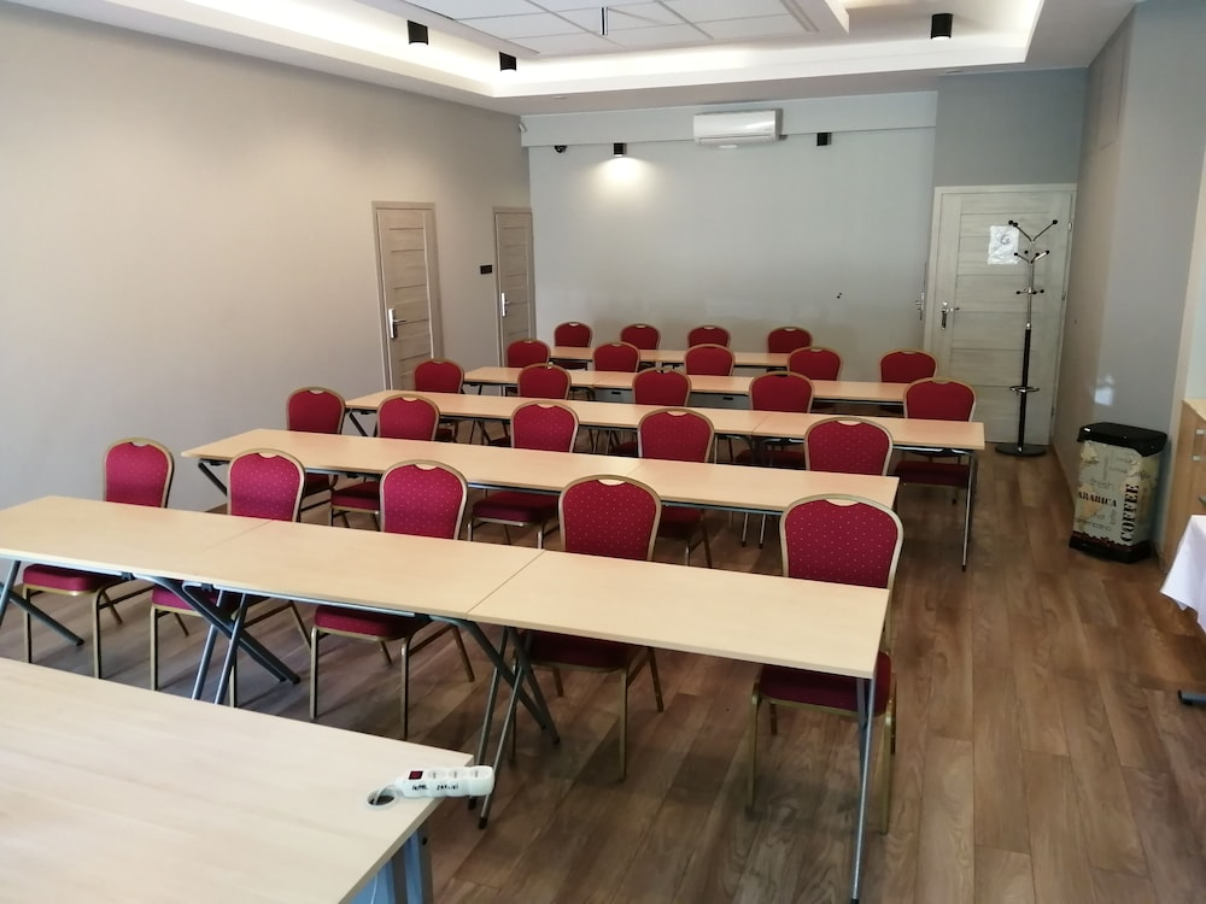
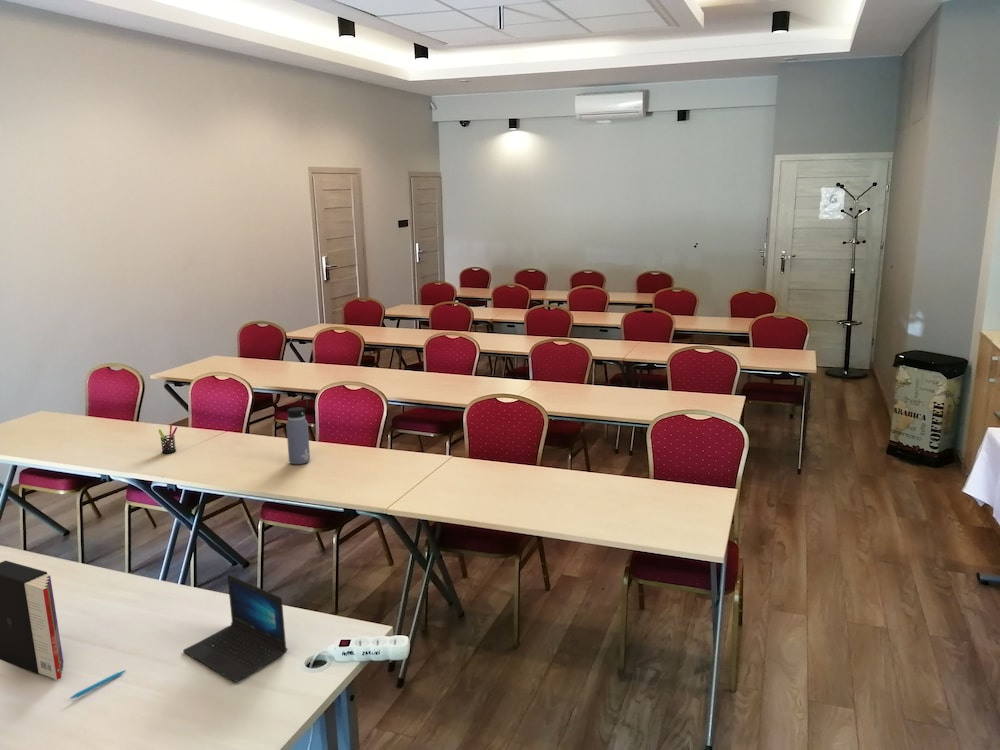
+ pen holder (167, 438)
+ laptop (232, 625)
+ water bottle (298, 431)
+ pen (99, 683)
+ book (30, 619)
